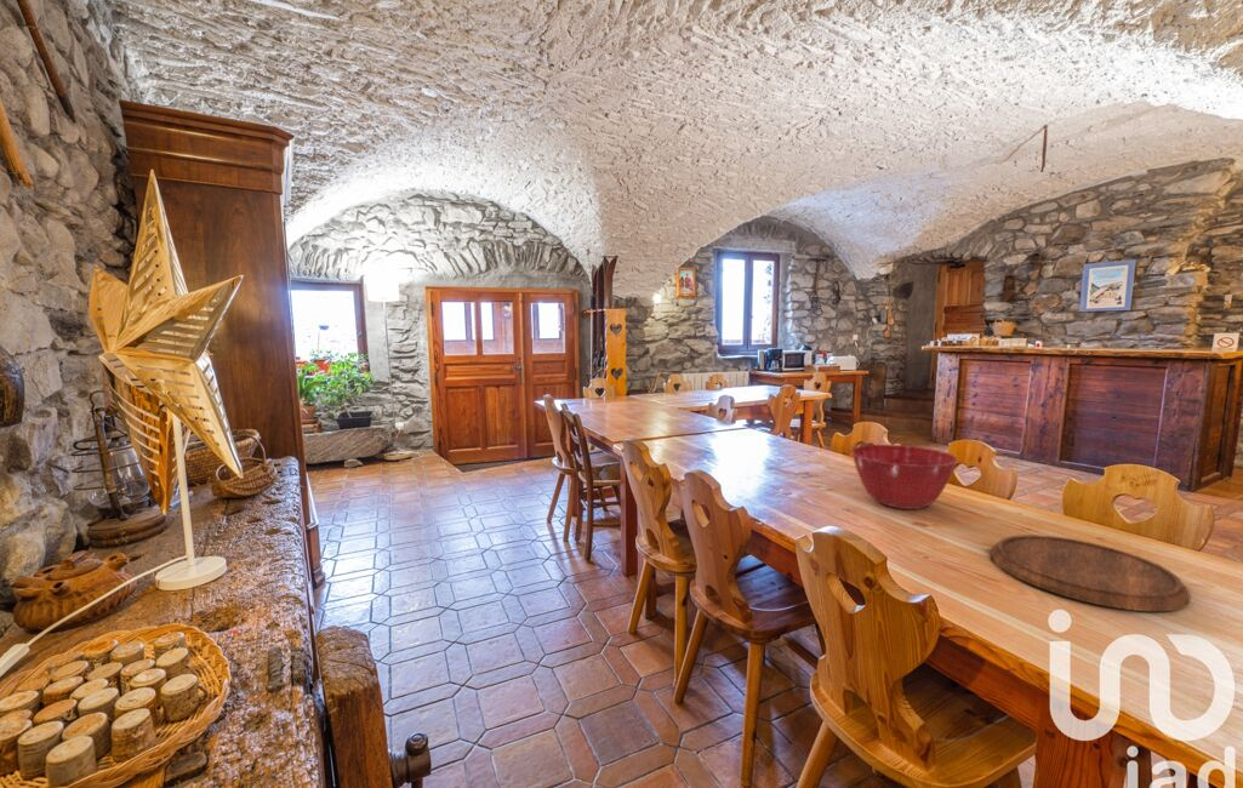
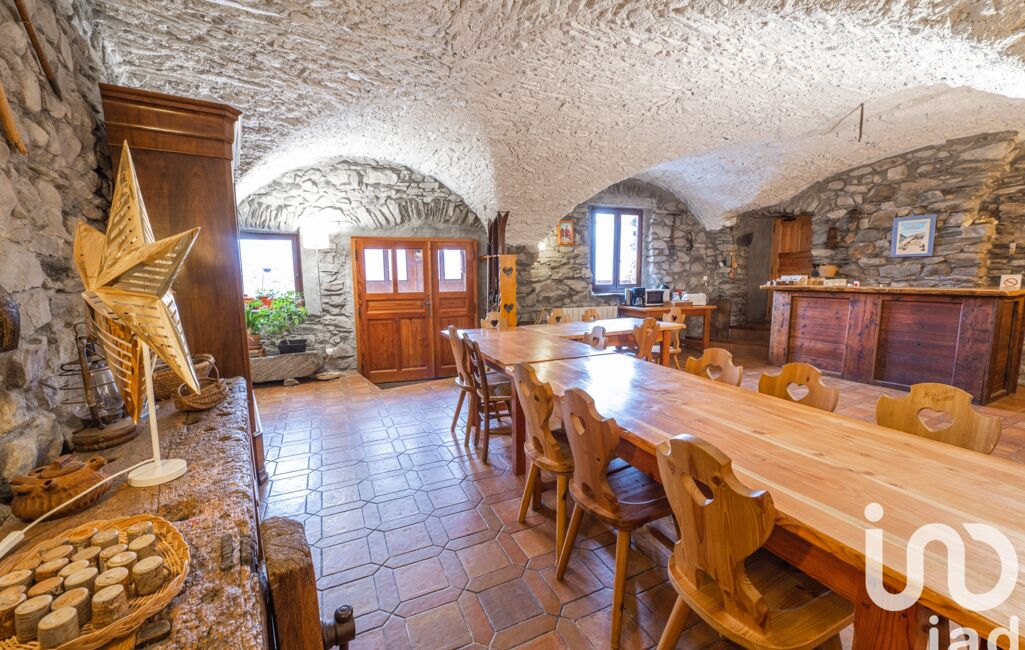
- mixing bowl (900, 478)
- cutting board (1081, 566)
